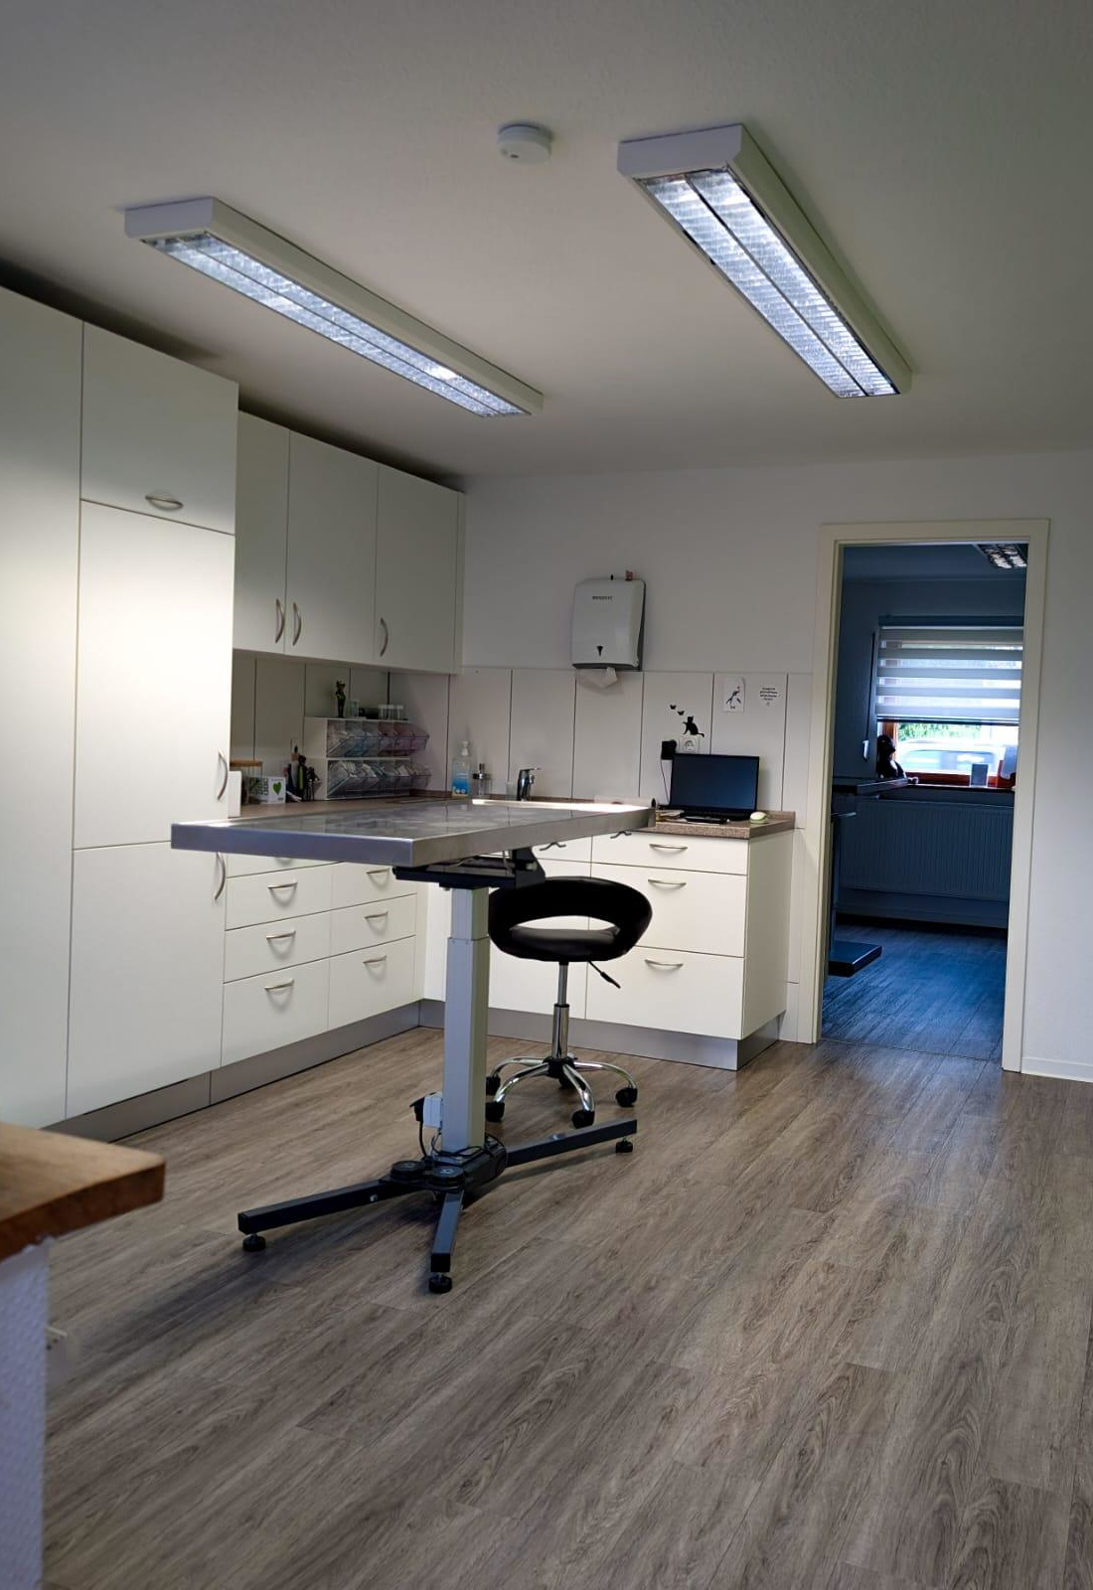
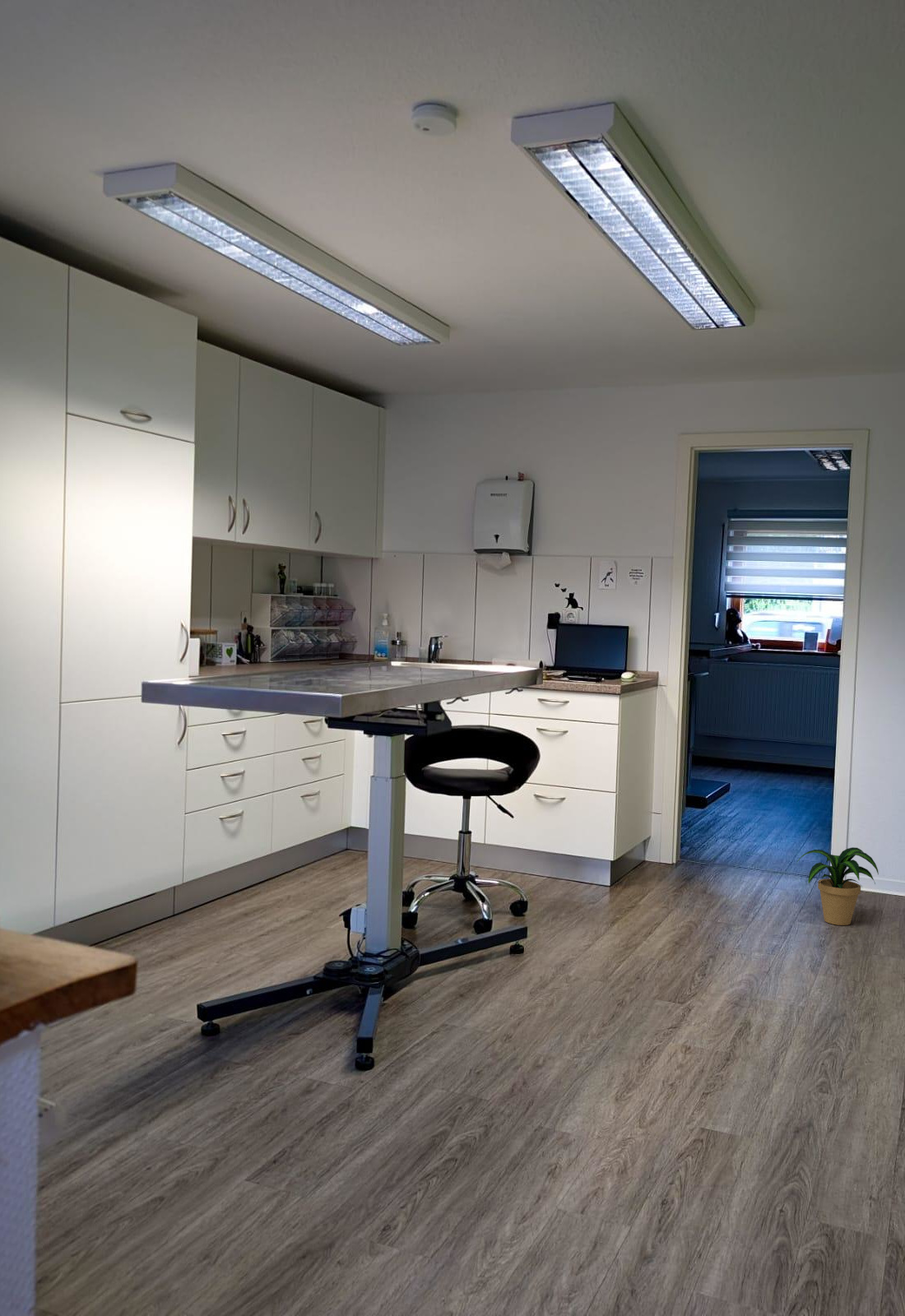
+ potted plant (840, 885)
